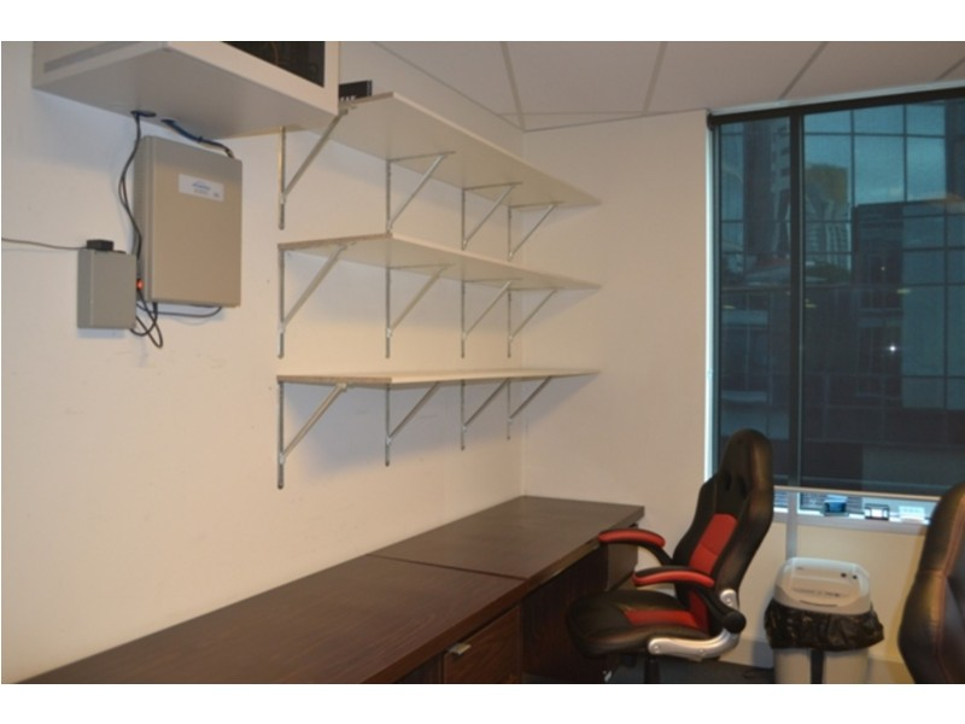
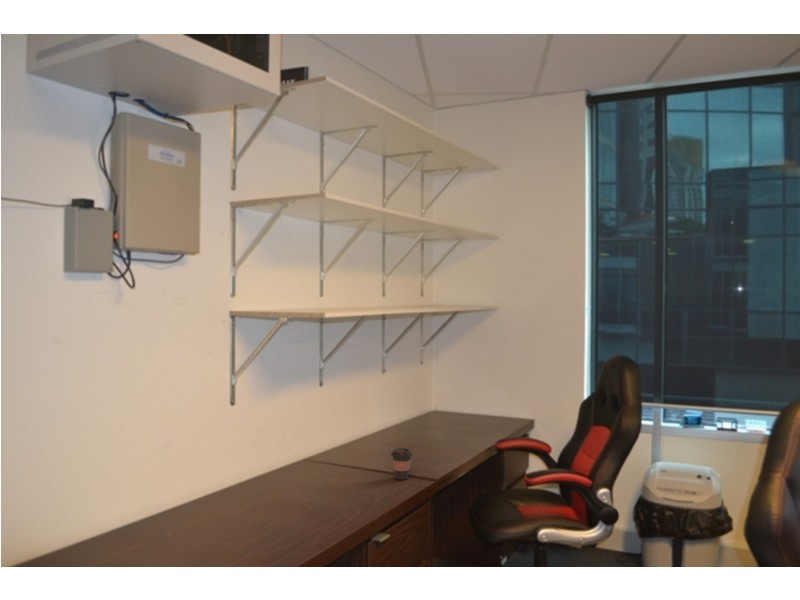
+ coffee cup (401, 464)
